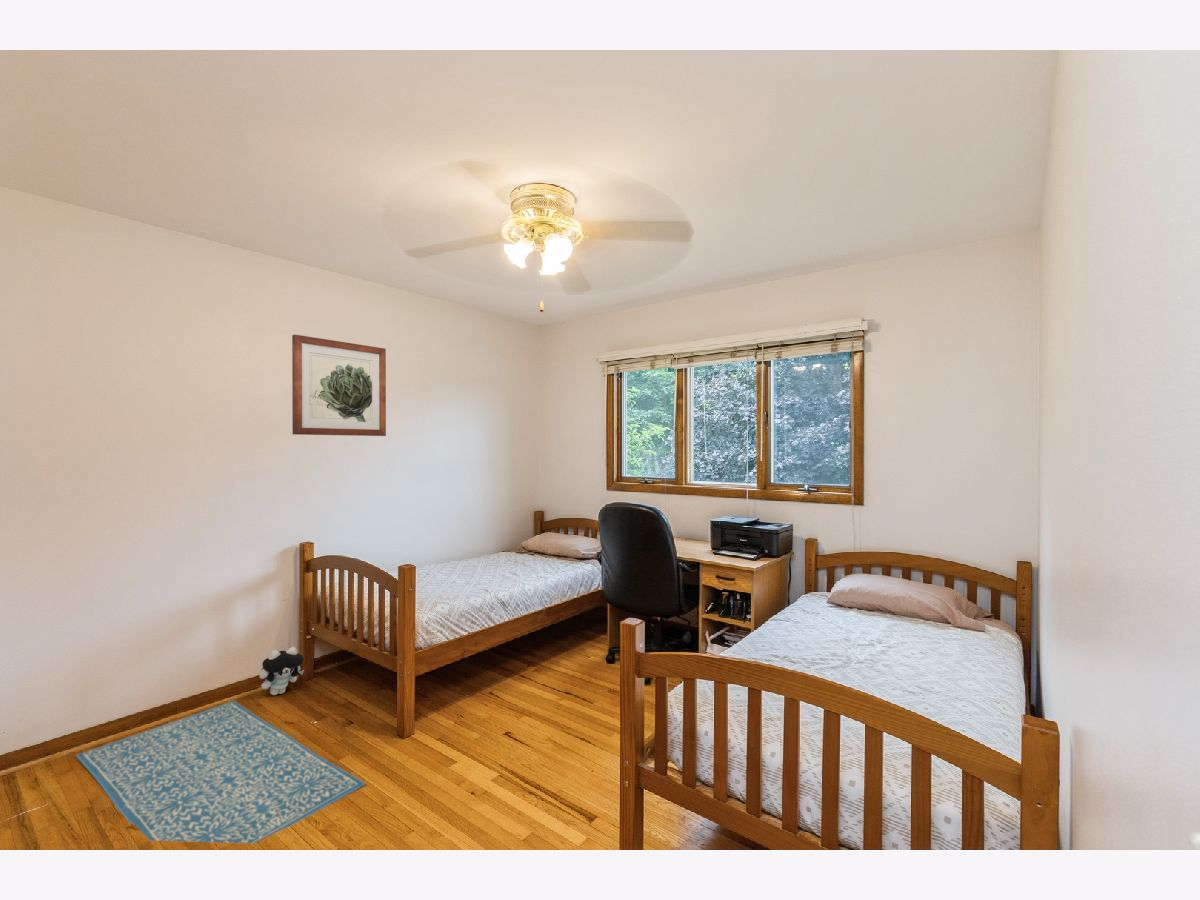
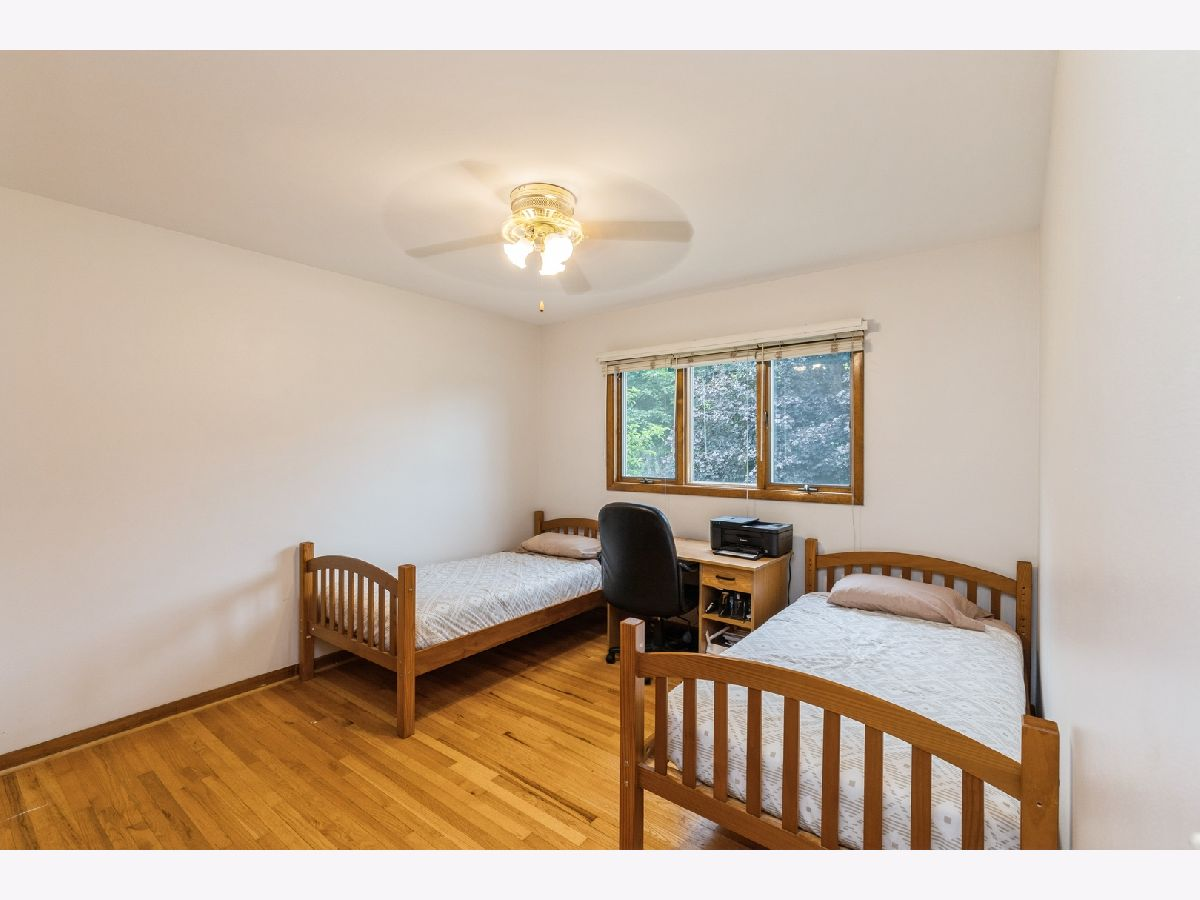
- rug (214, 769)
- plush toy (282, 669)
- wall art (342, 388)
